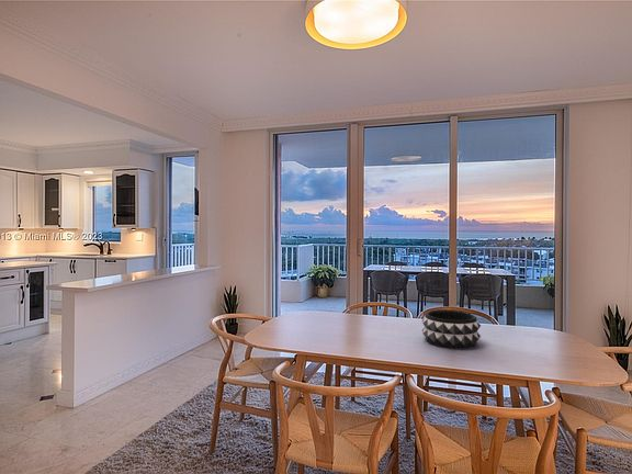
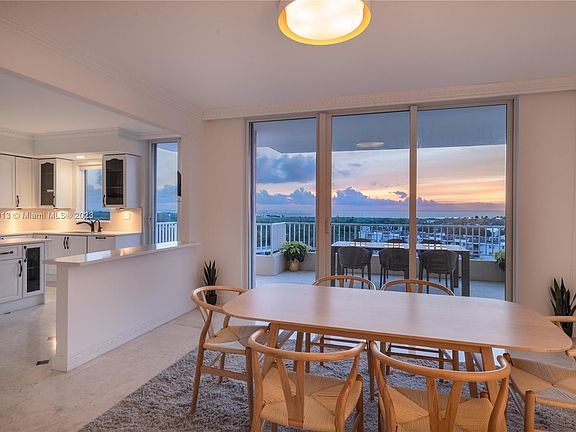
- decorative bowl (450, 328)
